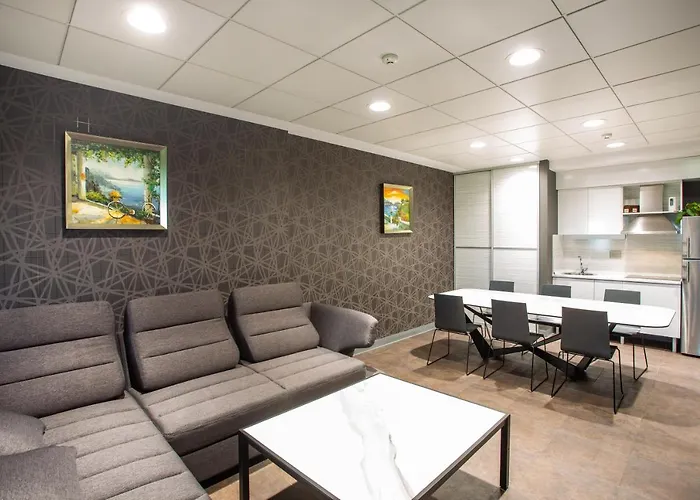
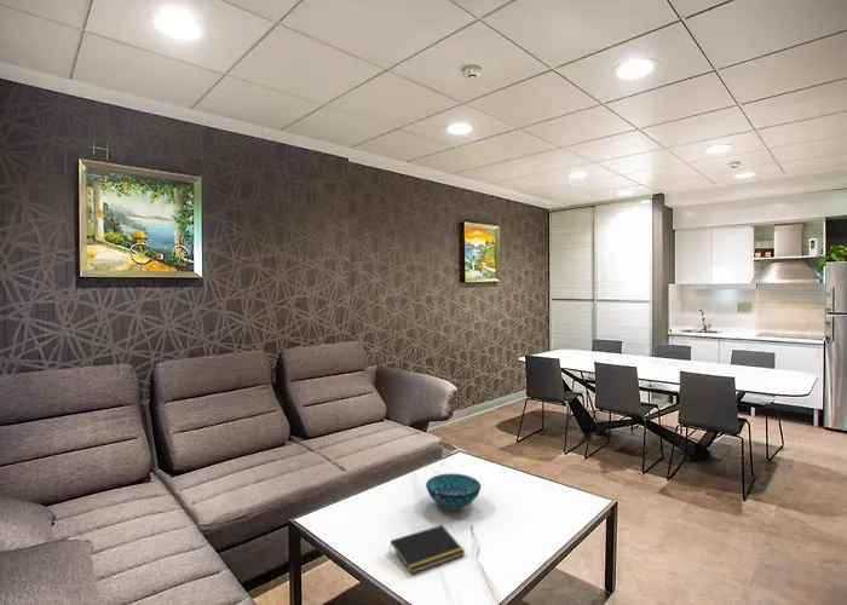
+ notepad (427, 547)
+ decorative bowl (453, 495)
